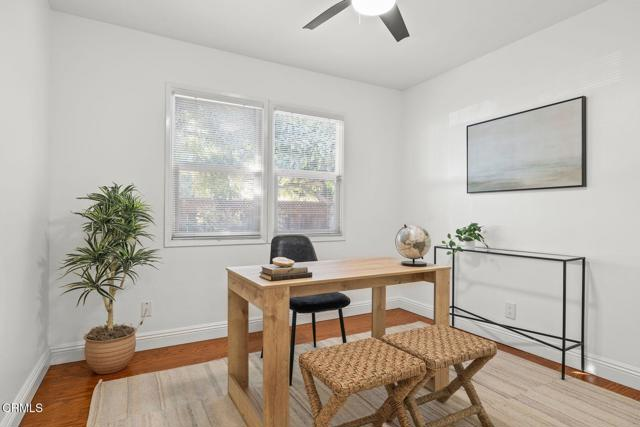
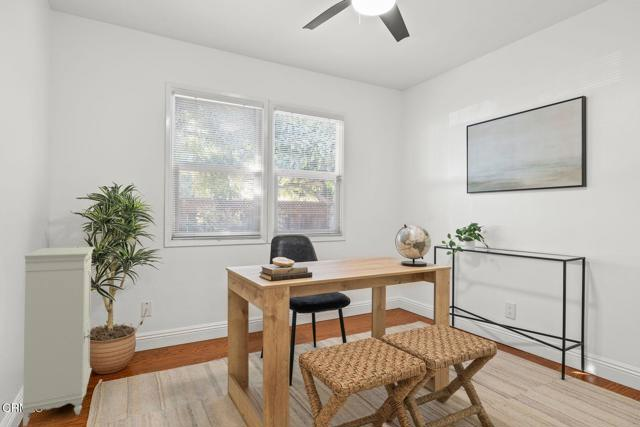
+ storage cabinet (63, 326)
